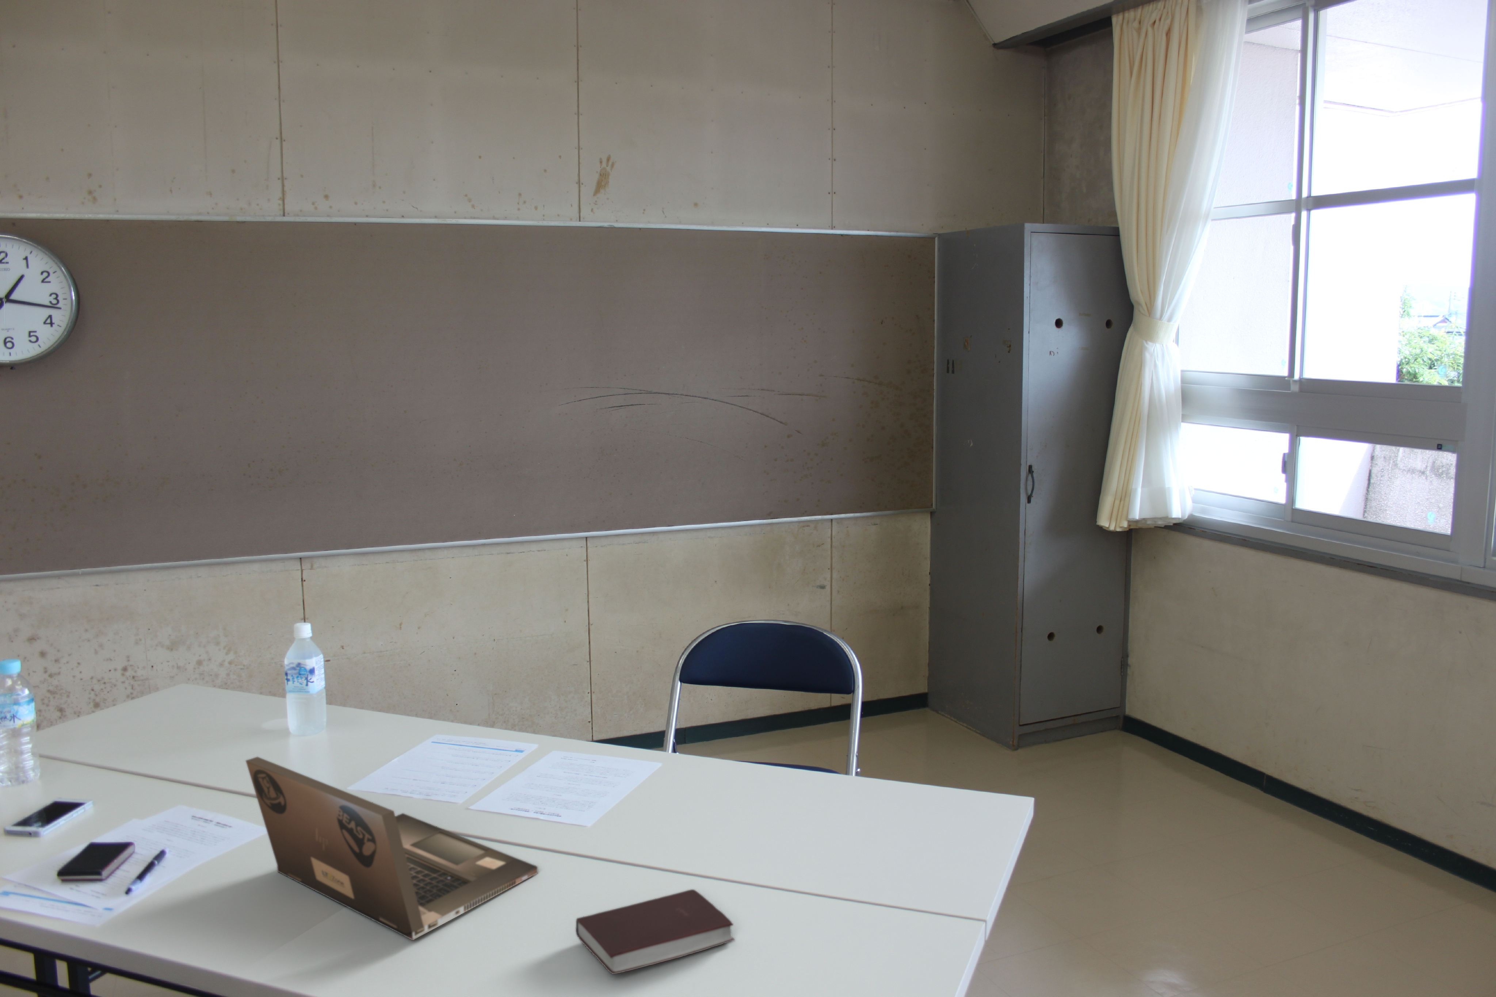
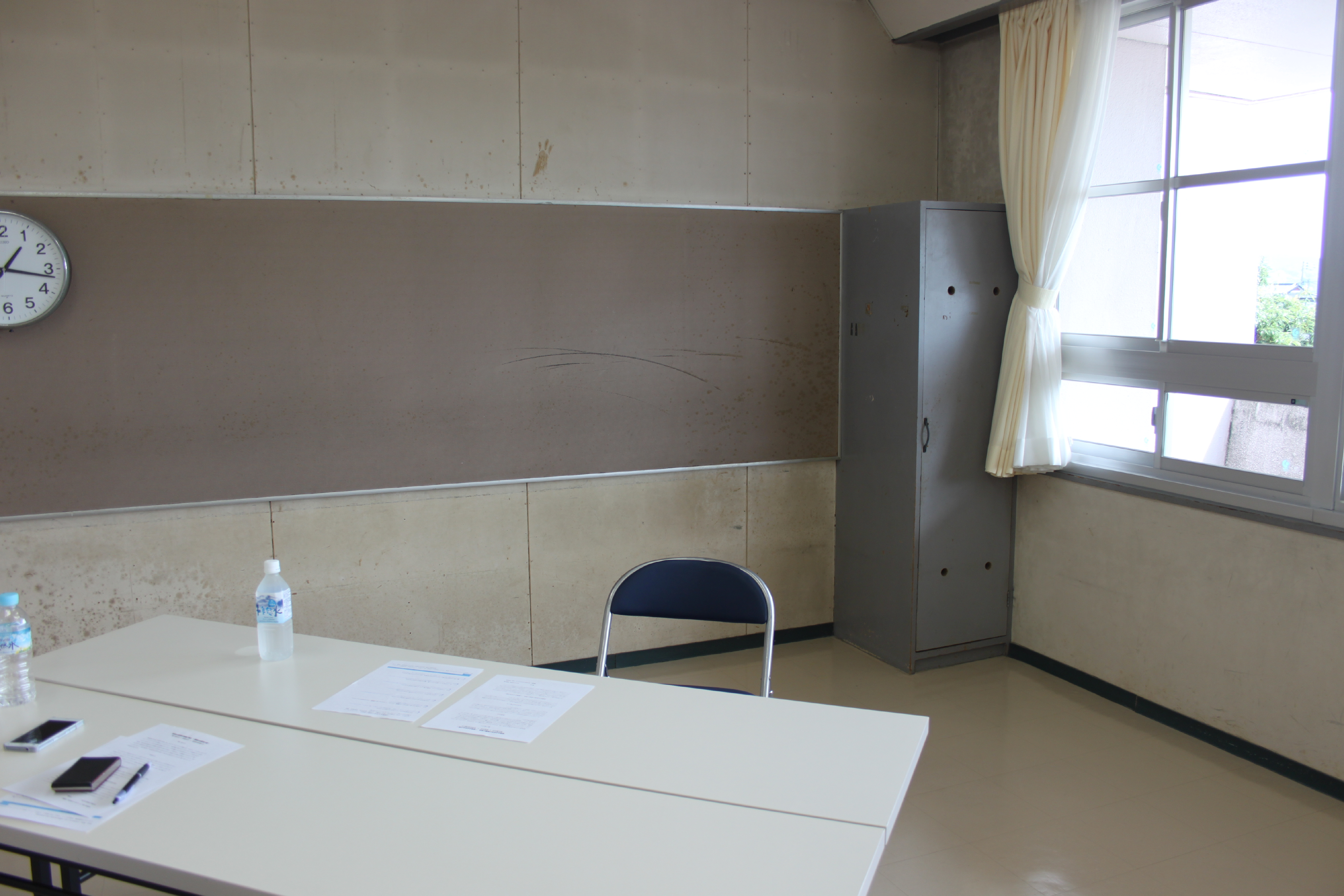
- book (654, 928)
- laptop (394, 818)
